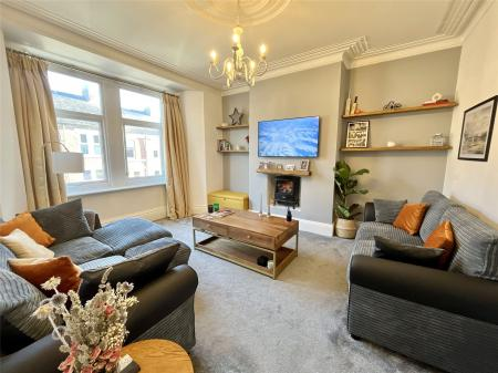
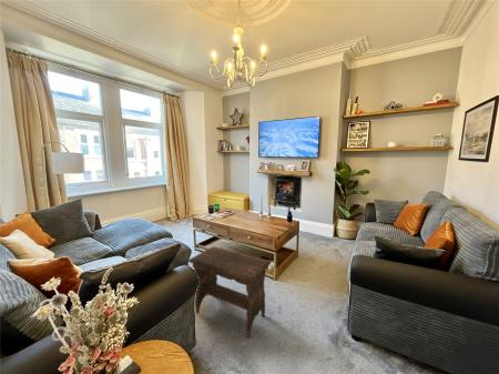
+ footstool (230, 289)
